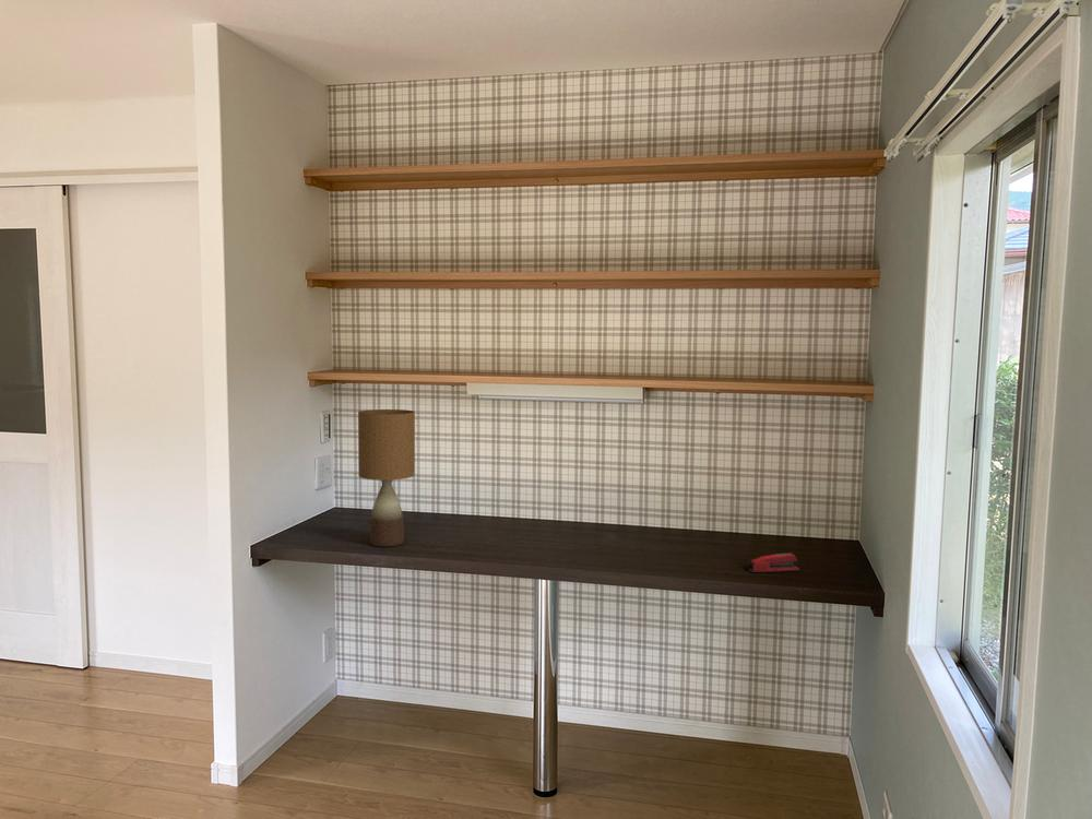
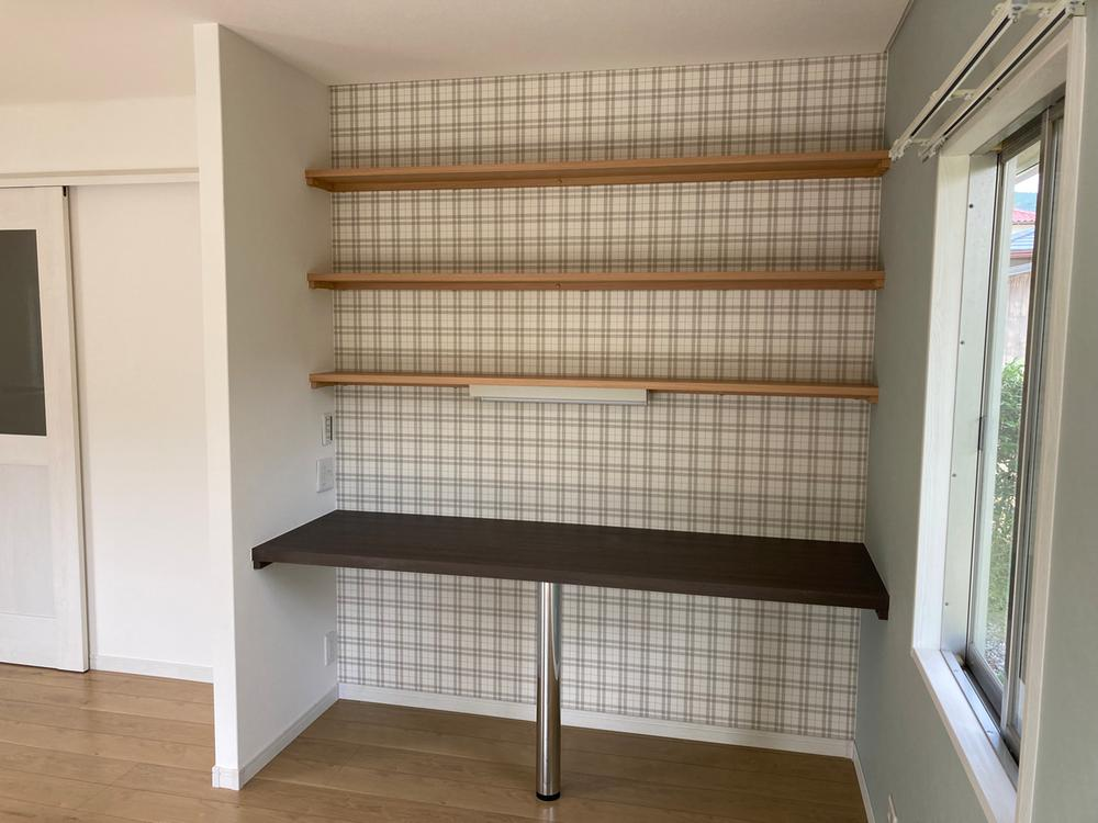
- table lamp (387, 477)
- stapler (773, 561)
